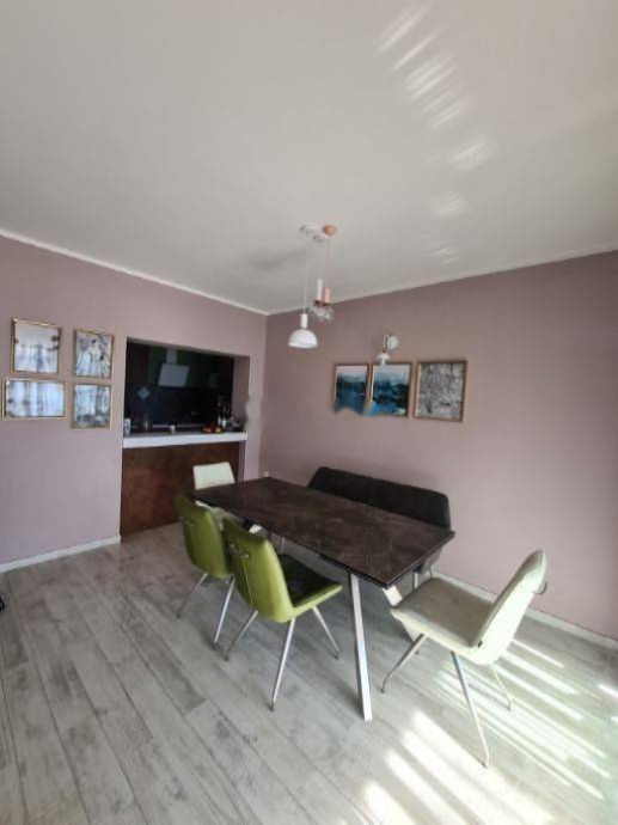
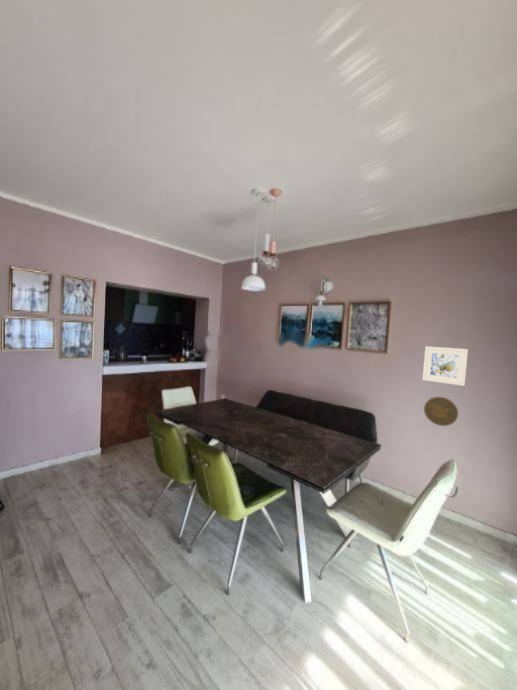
+ decorative plate (440, 411)
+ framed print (444, 365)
